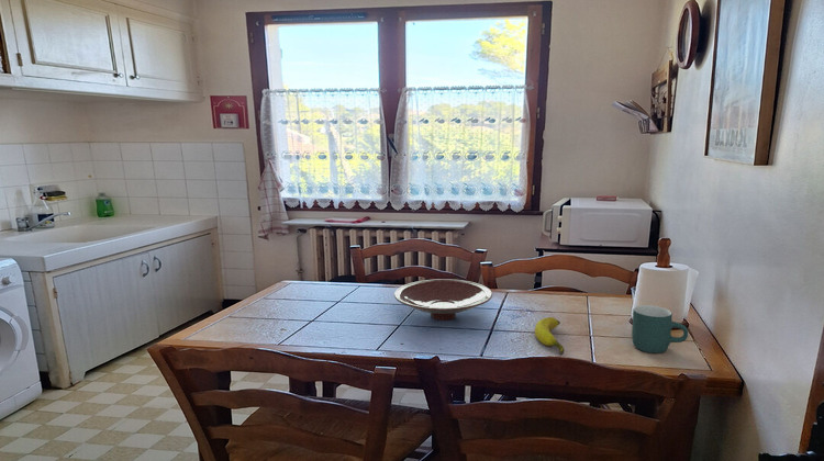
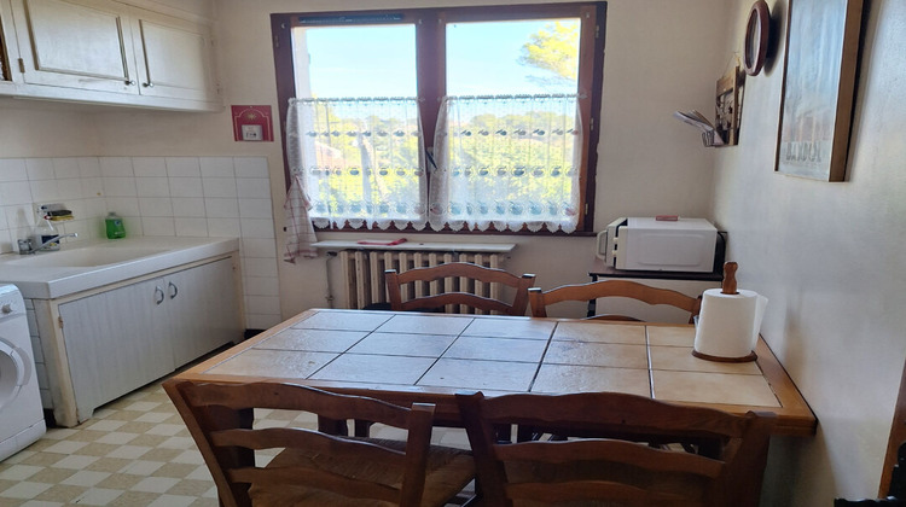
- bowl (443, 304)
- banana (549, 331)
- mug (657, 329)
